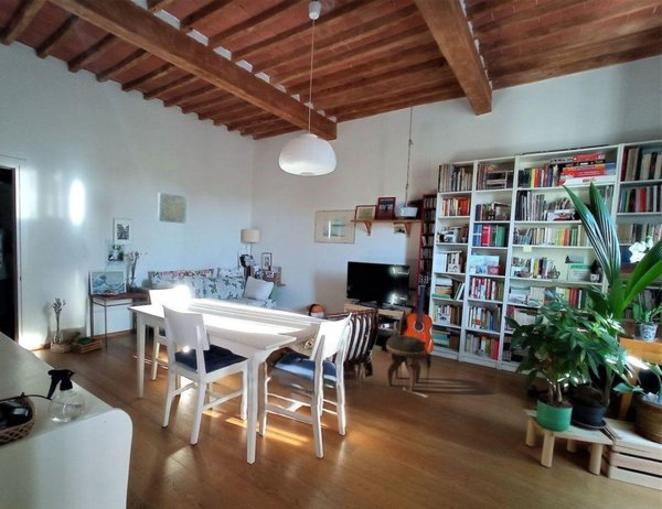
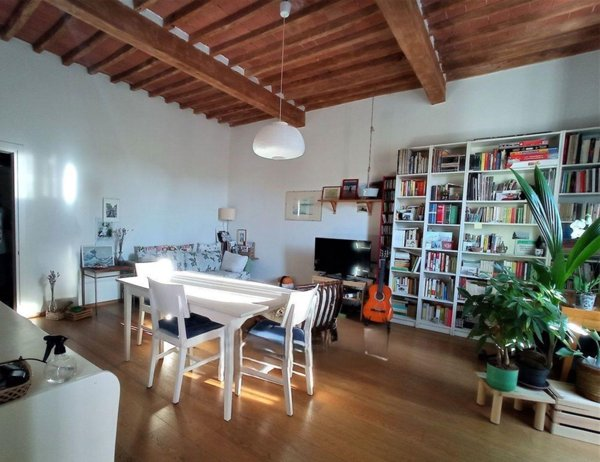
- footstool (404, 360)
- wall art (172, 208)
